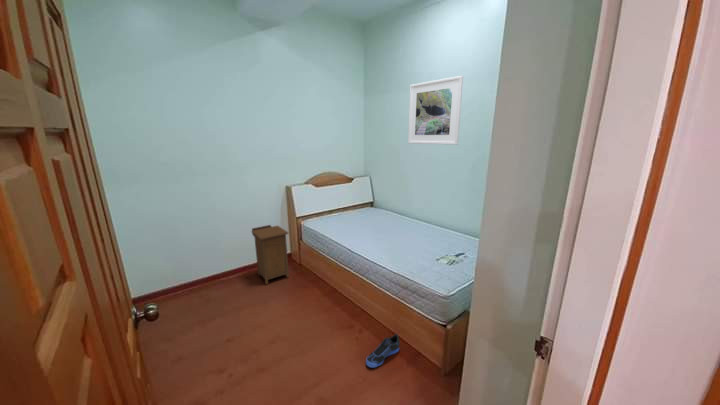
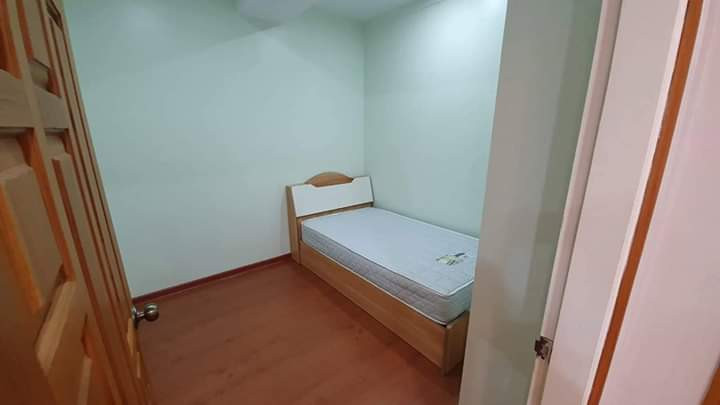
- sneaker (383, 349)
- nightstand (269, 252)
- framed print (432, 113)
